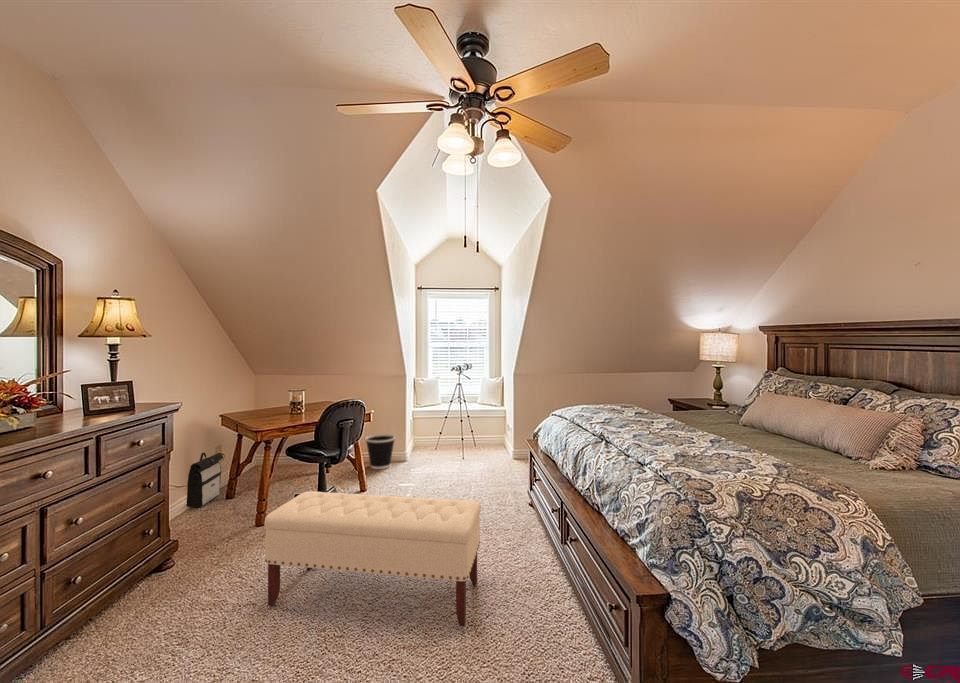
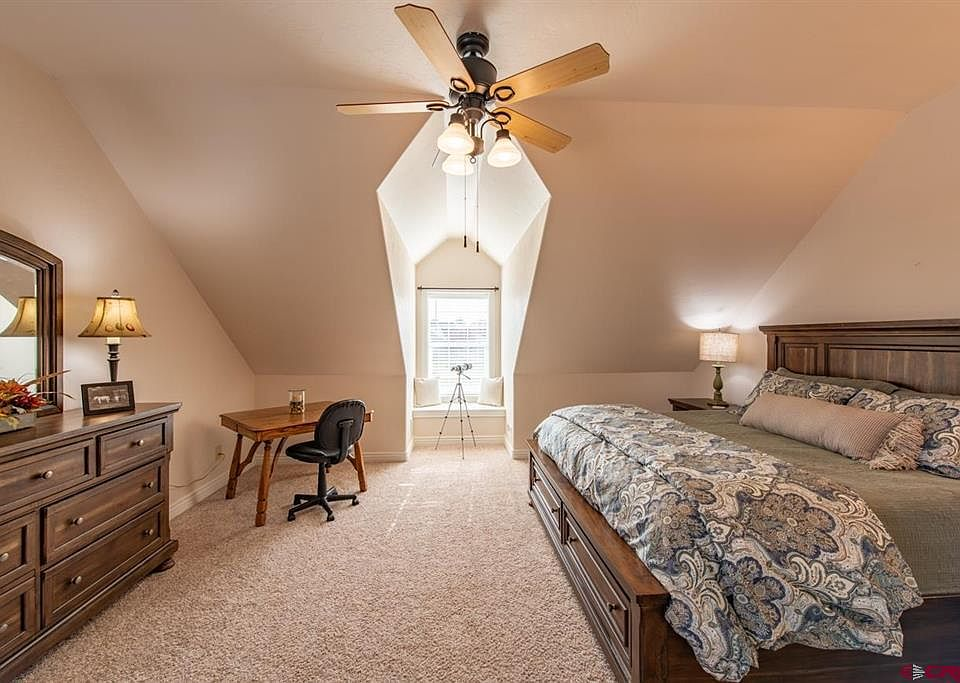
- bench (377, 549)
- backpack (204, 477)
- wastebasket (380, 451)
